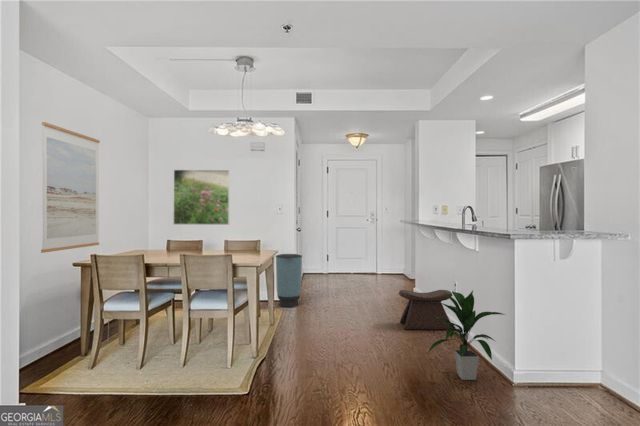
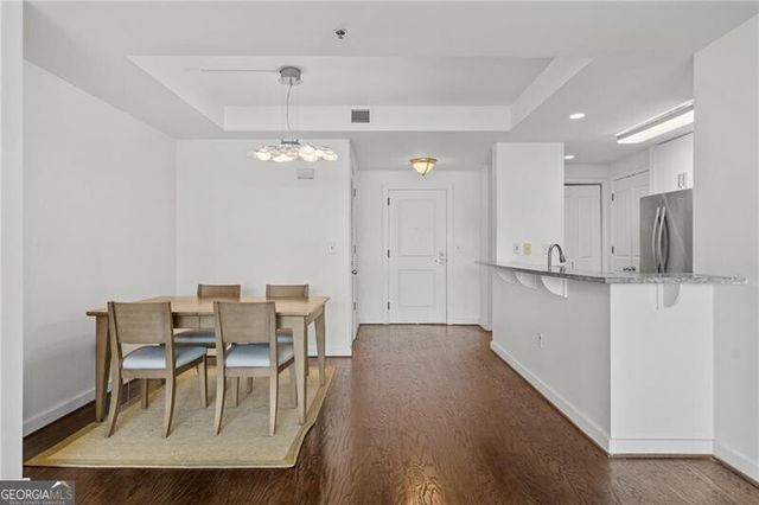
- stool (425, 308)
- indoor plant (462, 331)
- trash can (289, 279)
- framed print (201, 197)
- wall art (73, 190)
